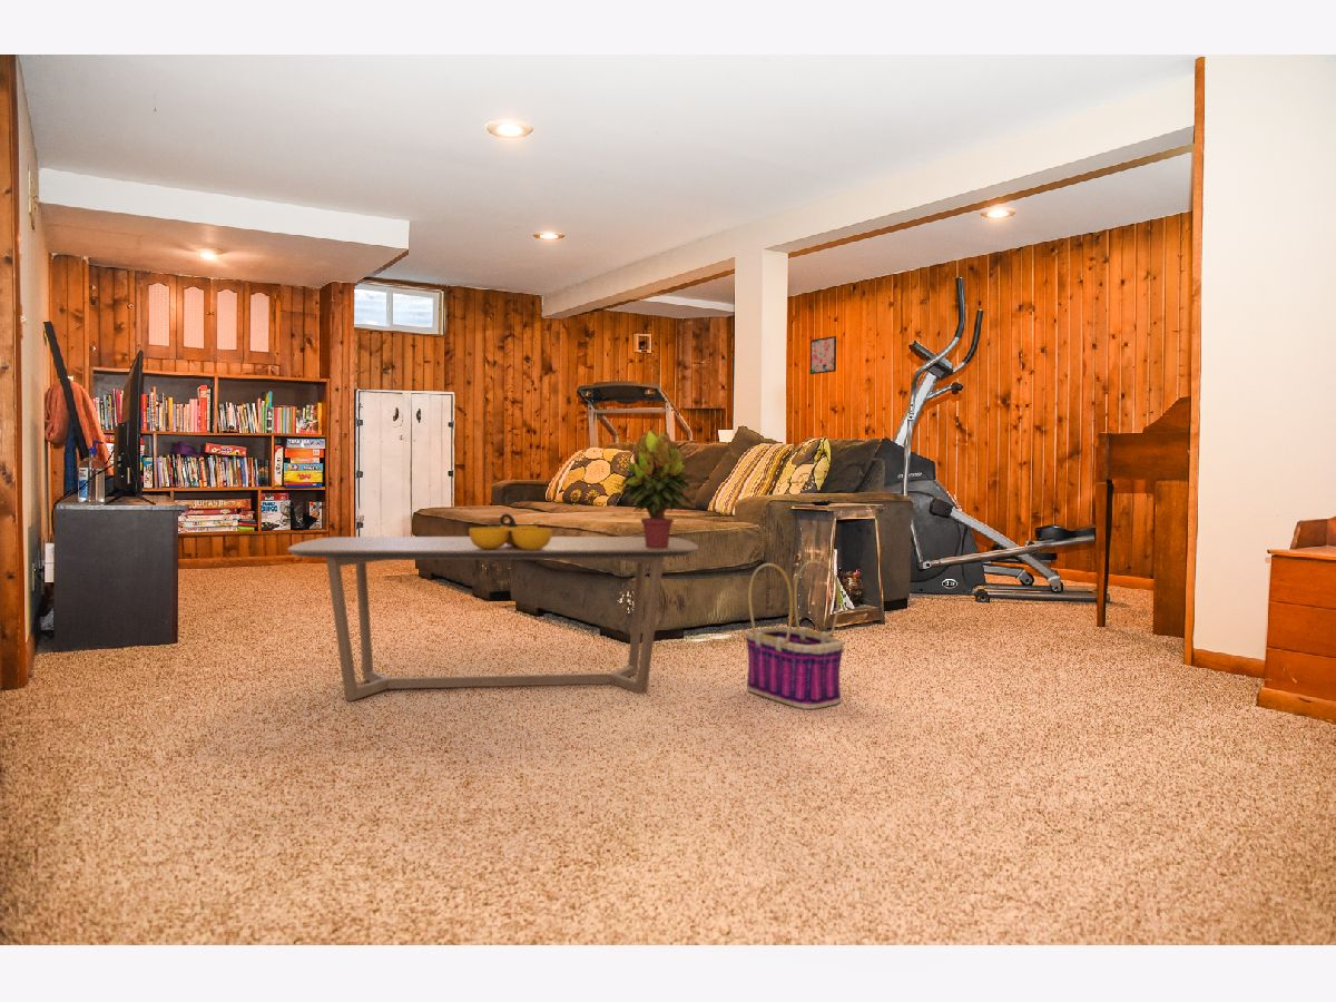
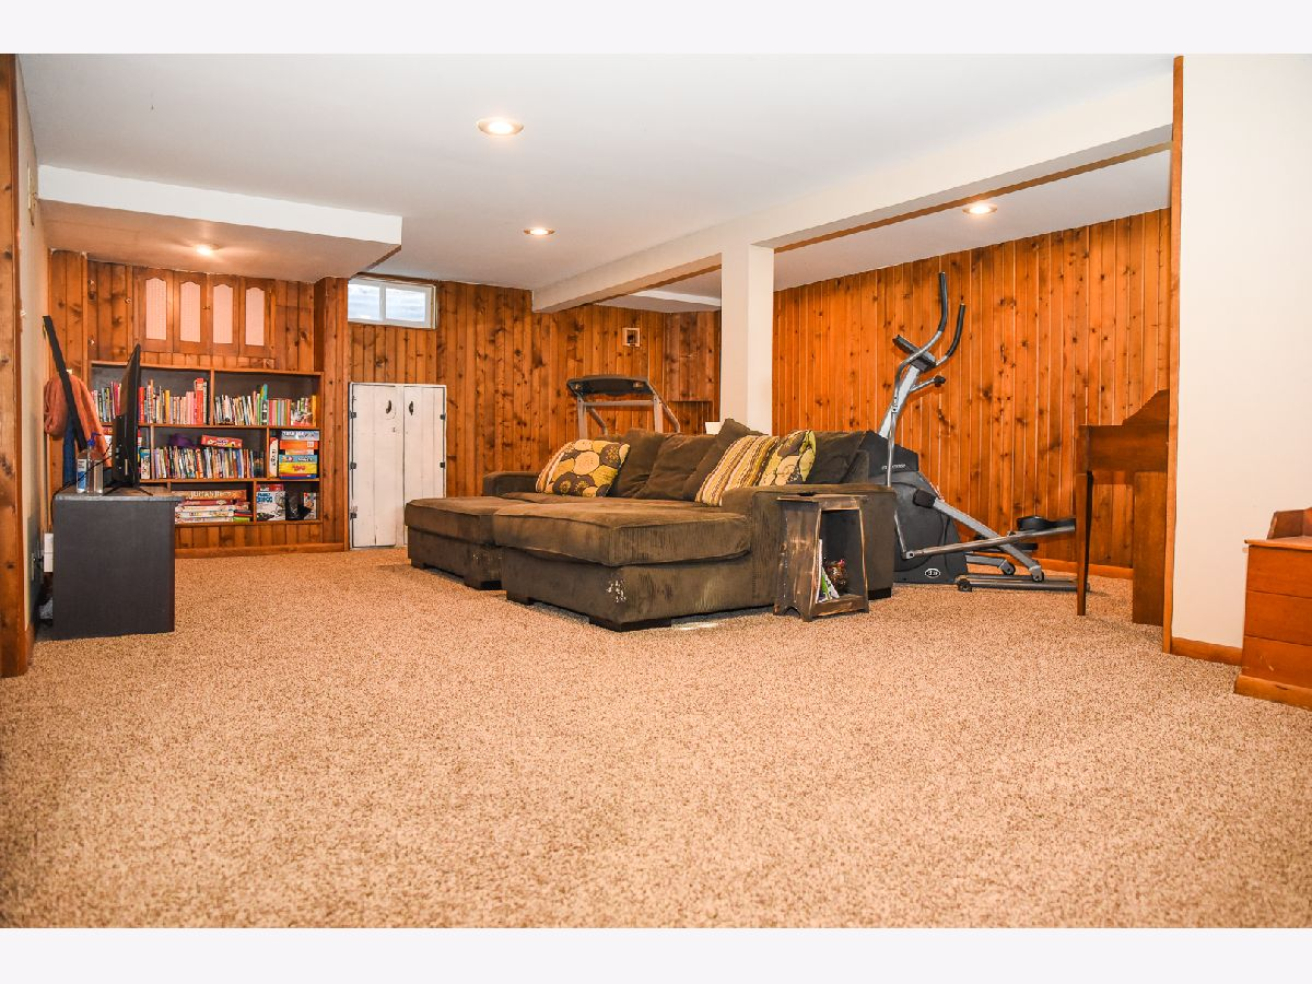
- basket (794, 629)
- wall art (823, 355)
- coffee table (501, 559)
- potted plant (655, 488)
- decorative bowl (514, 530)
